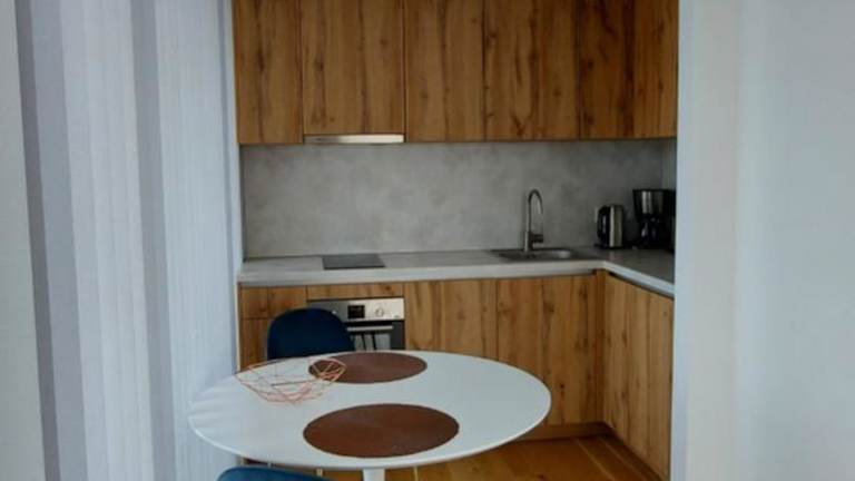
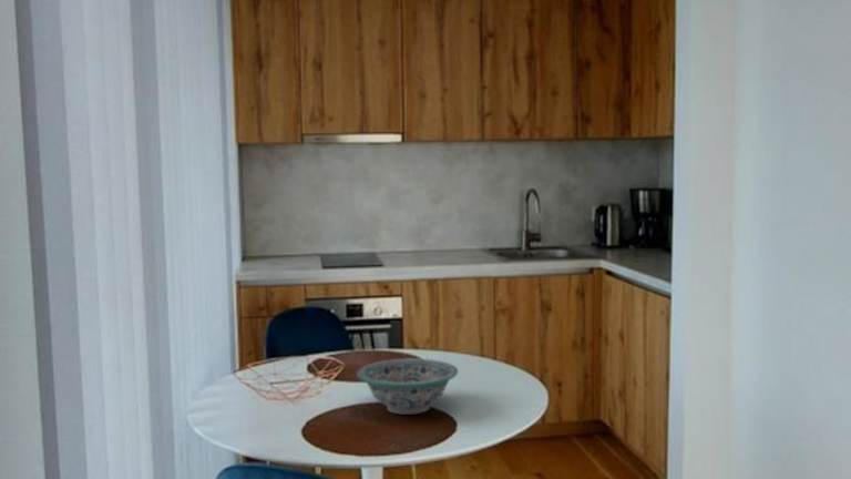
+ decorative bowl (408, 389)
